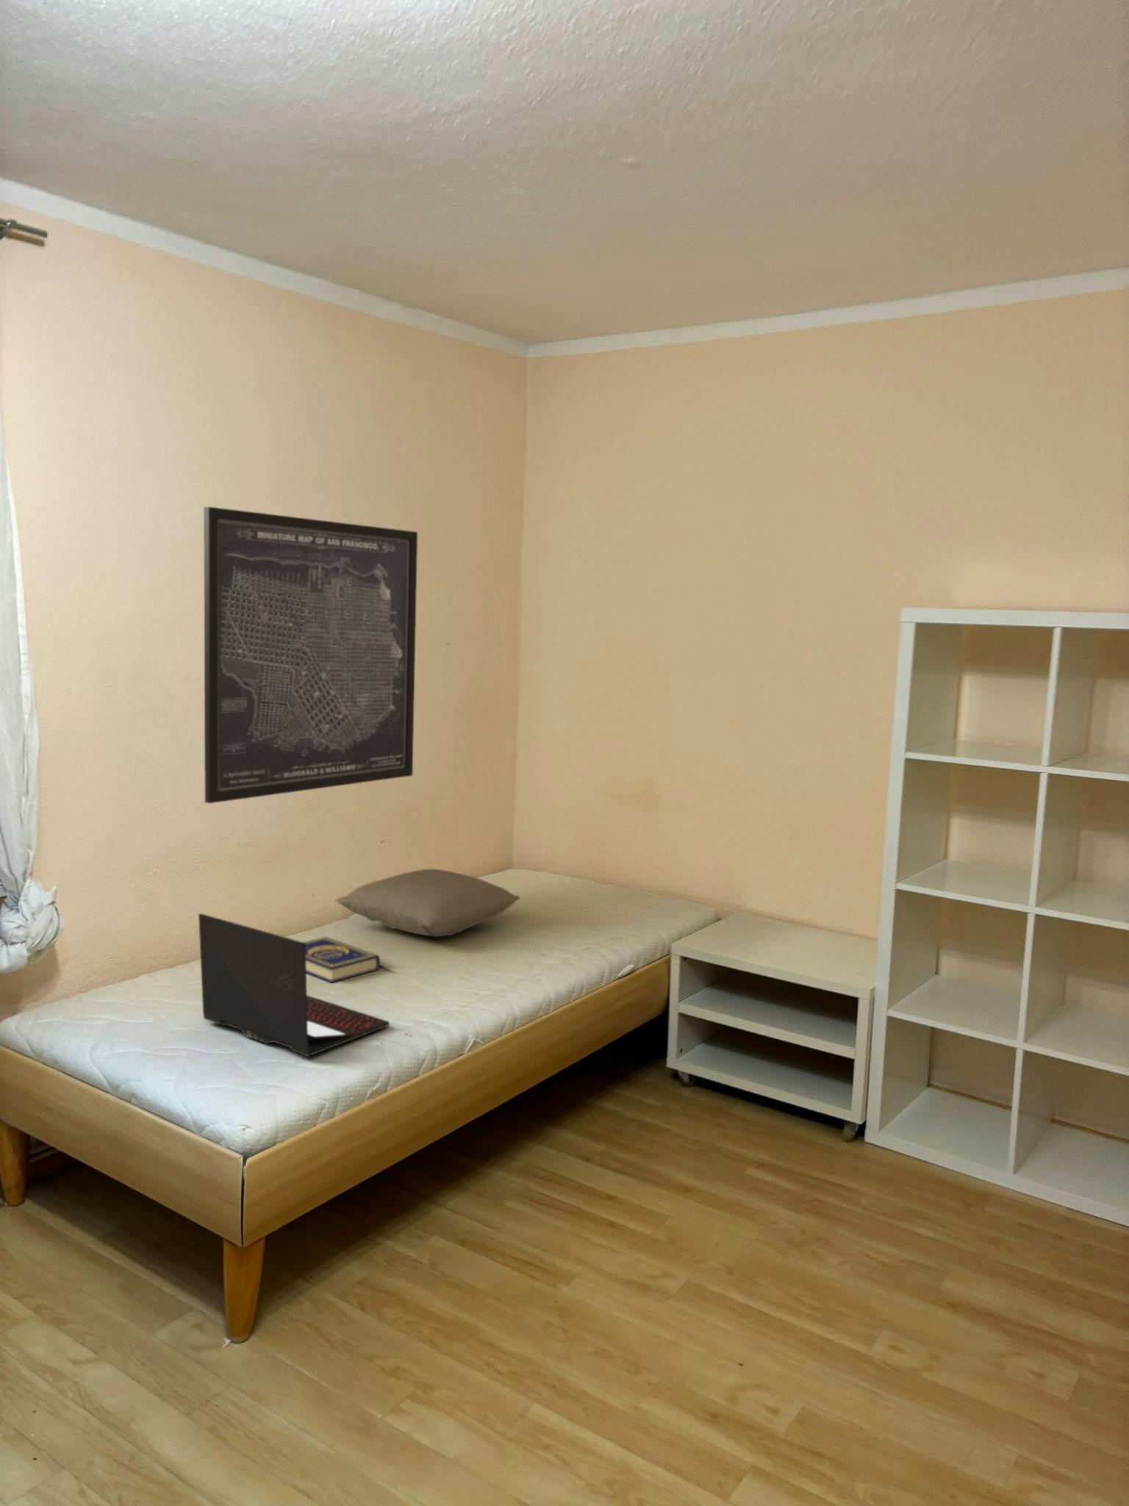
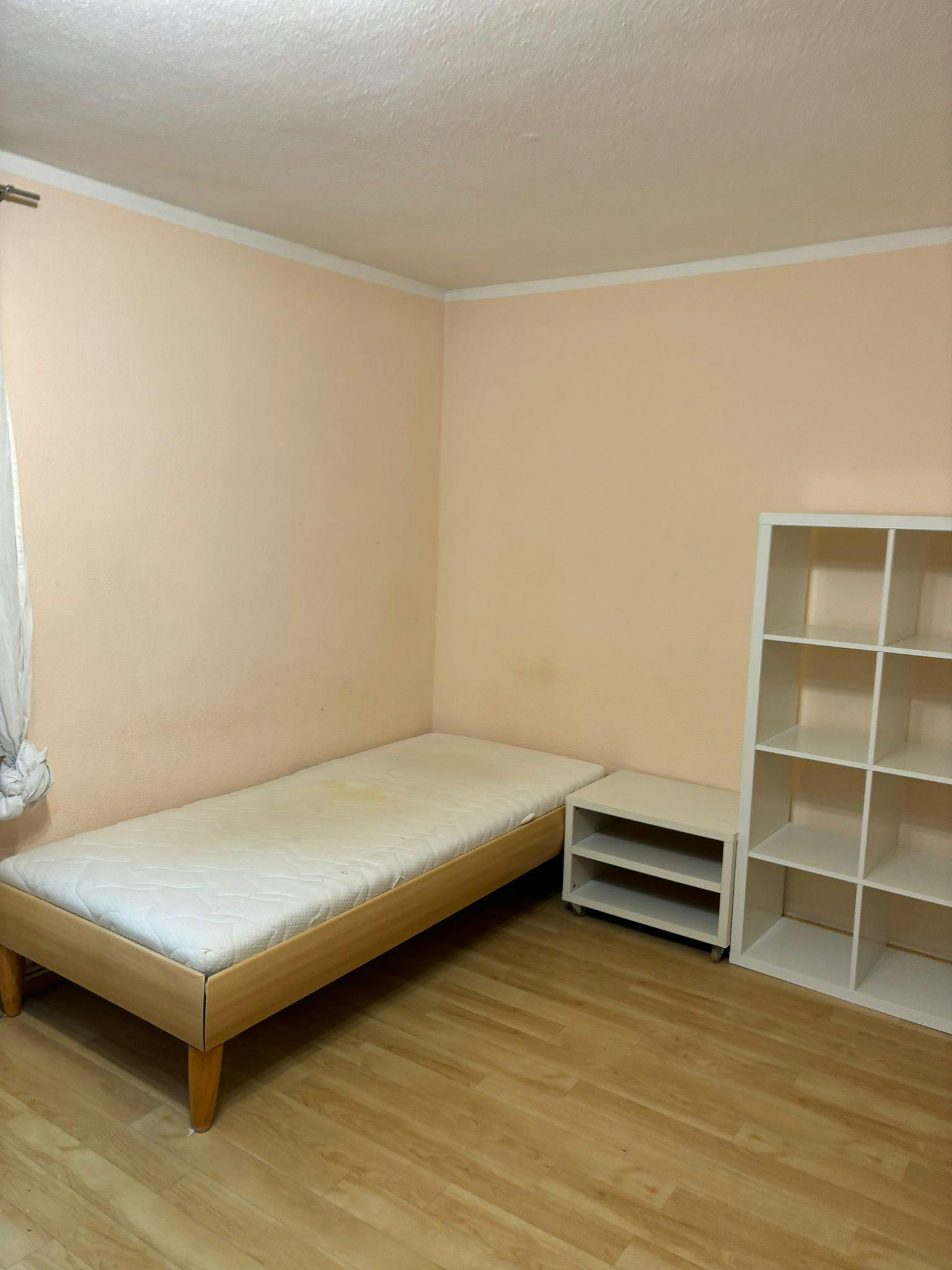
- pillow (428, 901)
- wall art (320, 656)
- book (327, 957)
- laptop (295, 971)
